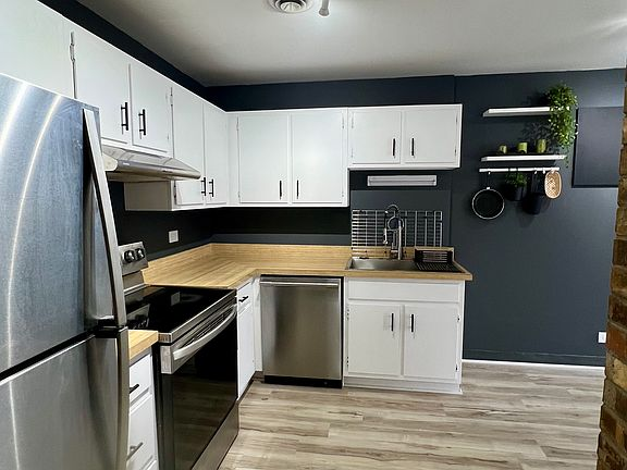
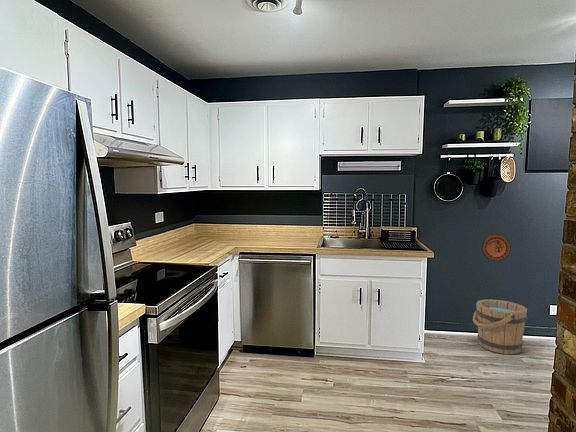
+ bucket (499, 326)
+ decorative plate (496, 247)
